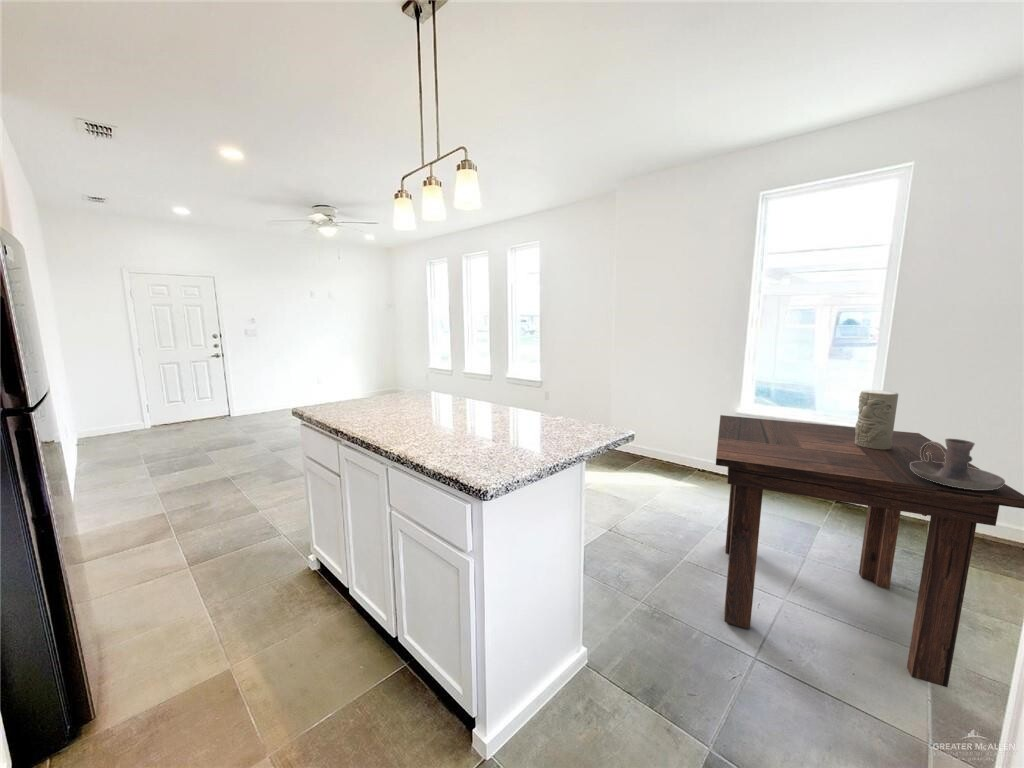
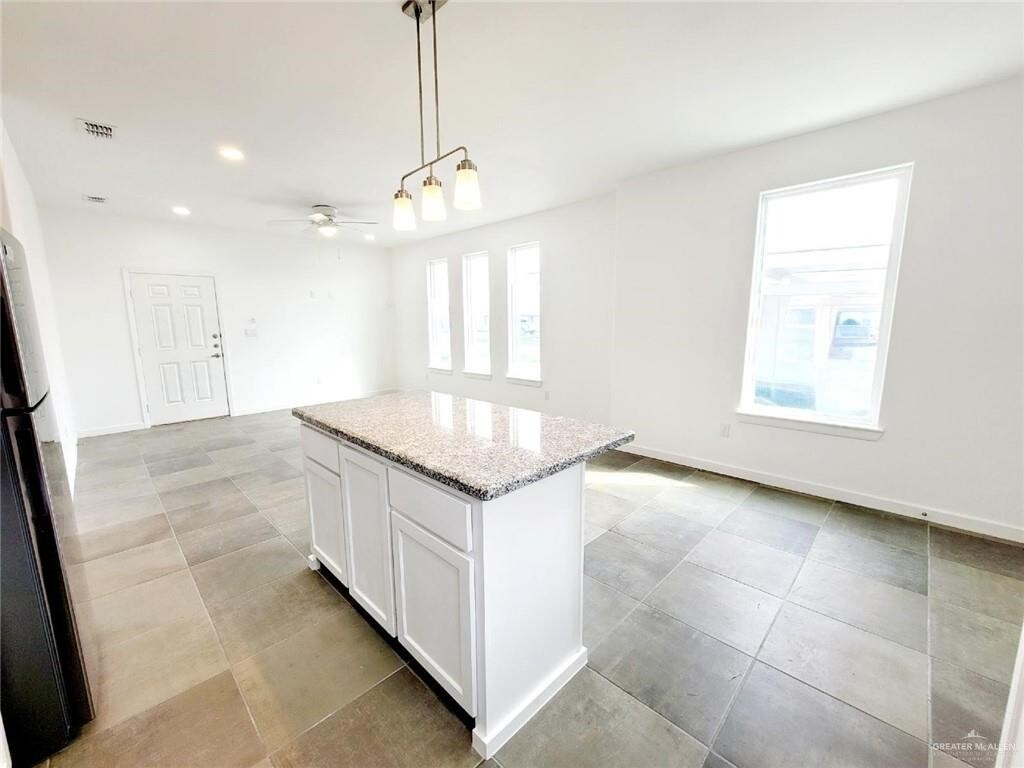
- candle holder (950, 459)
- decorative vase (875, 418)
- dining table (821, 498)
